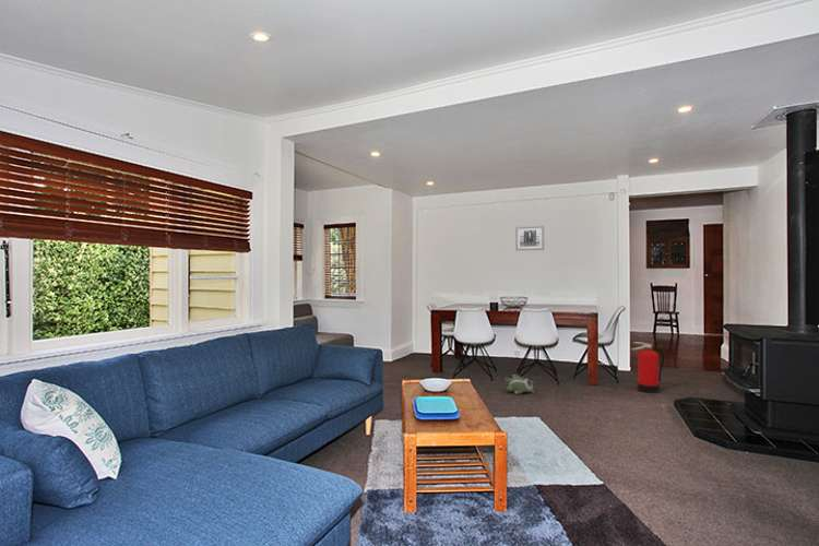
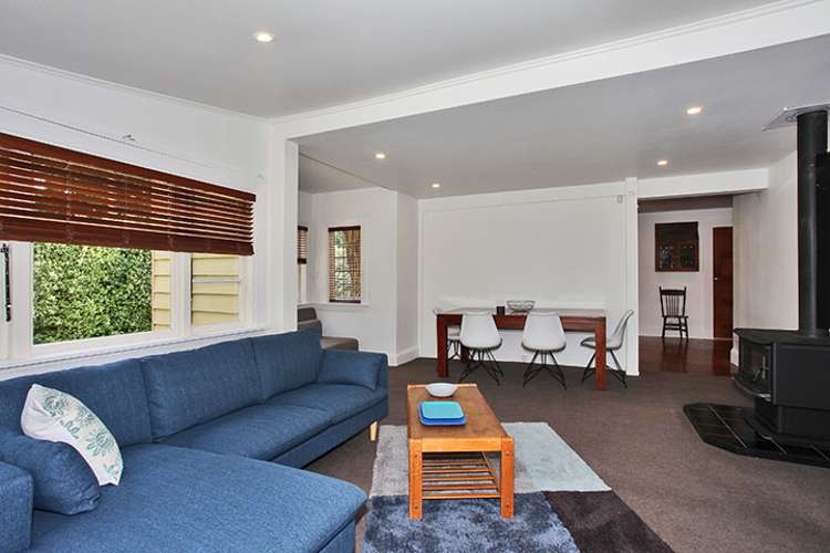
- fire extinguisher (648, 366)
- plush toy (520, 383)
- wall art (530, 238)
